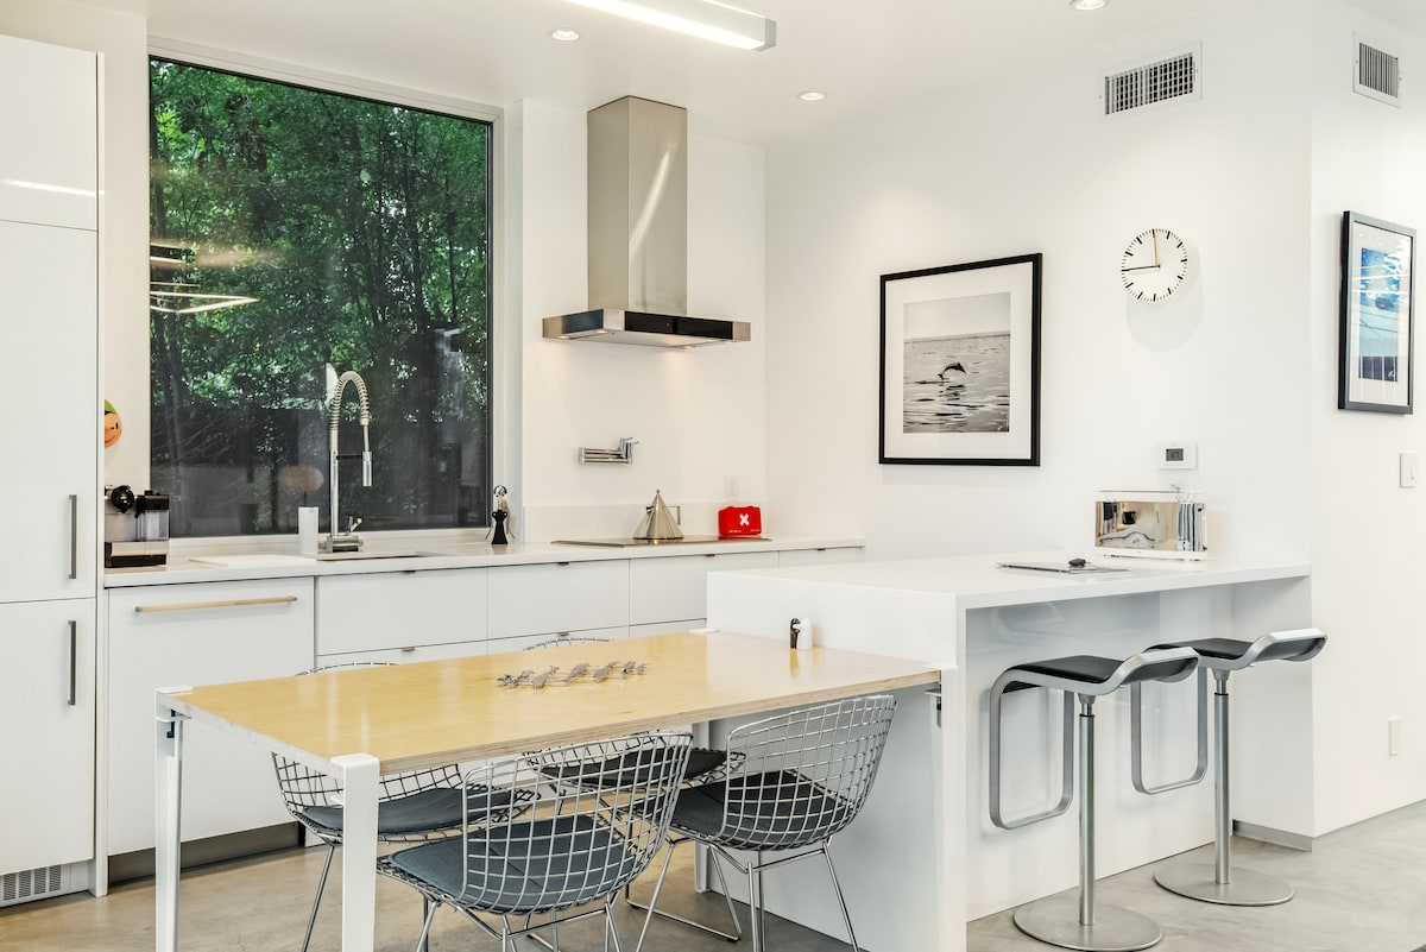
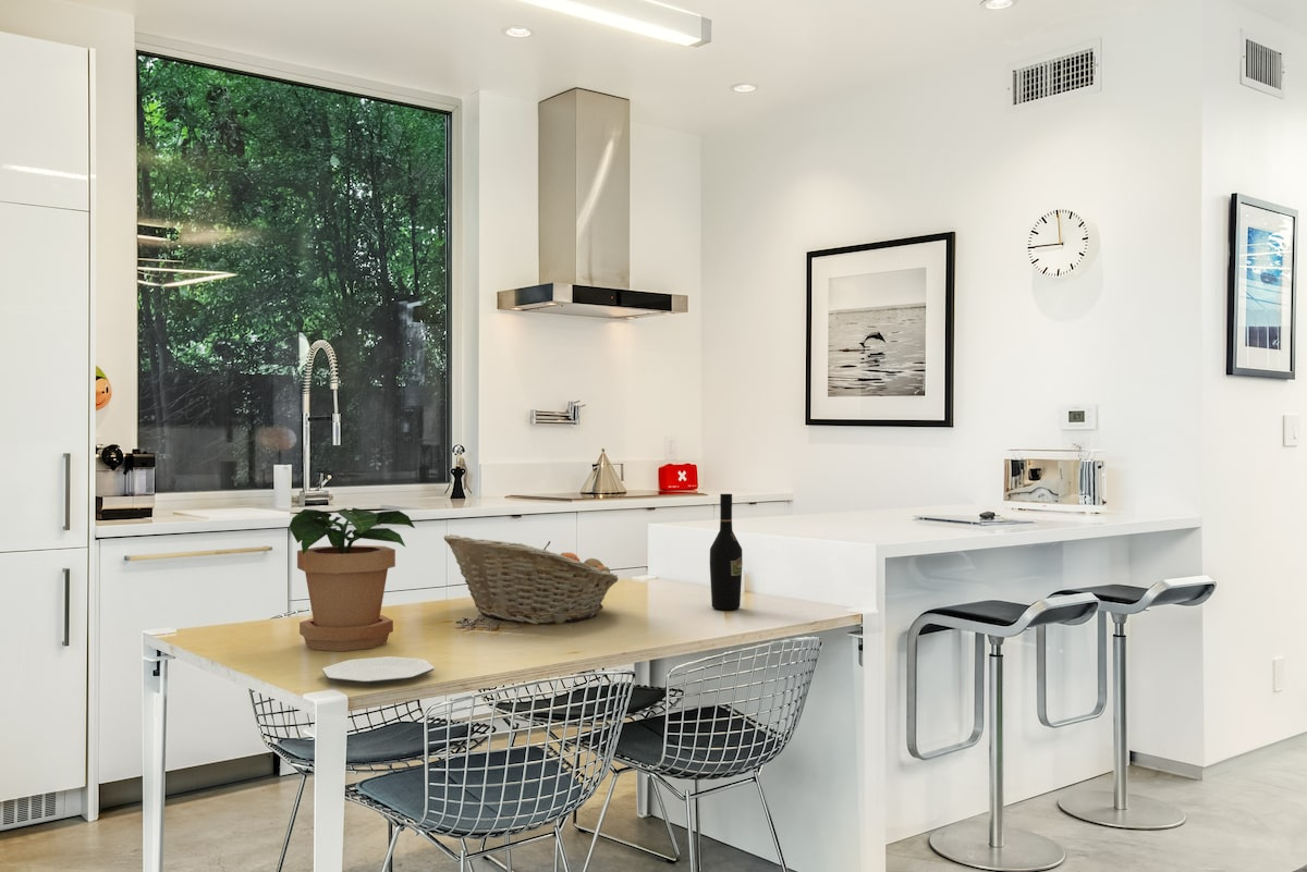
+ plate (378, 672)
+ wine bottle (725, 551)
+ potted plant (345, 573)
+ fruit basket (529, 573)
